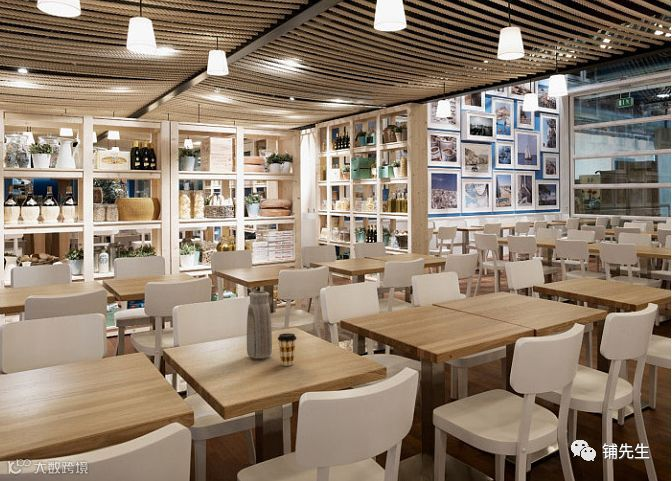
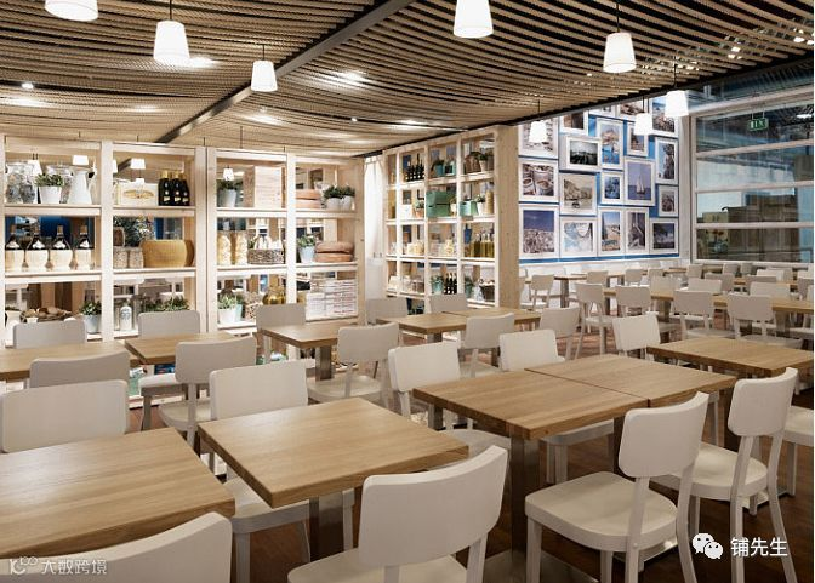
- coffee cup (287, 349)
- vase (258, 324)
